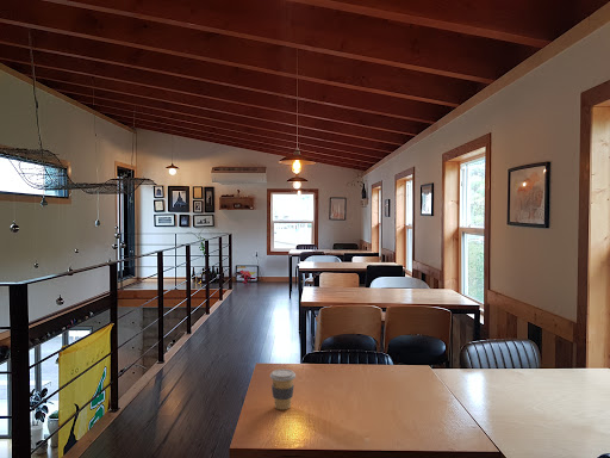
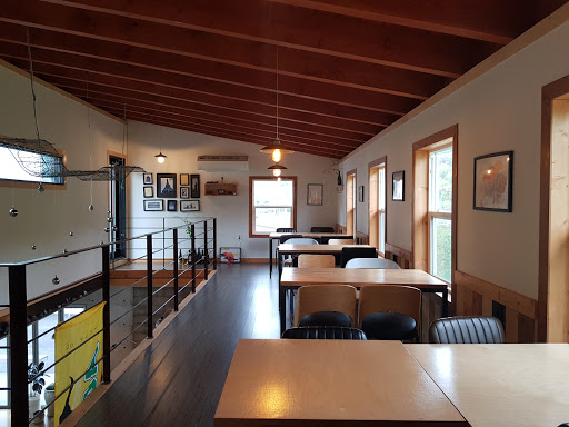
- coffee cup (282, 389)
